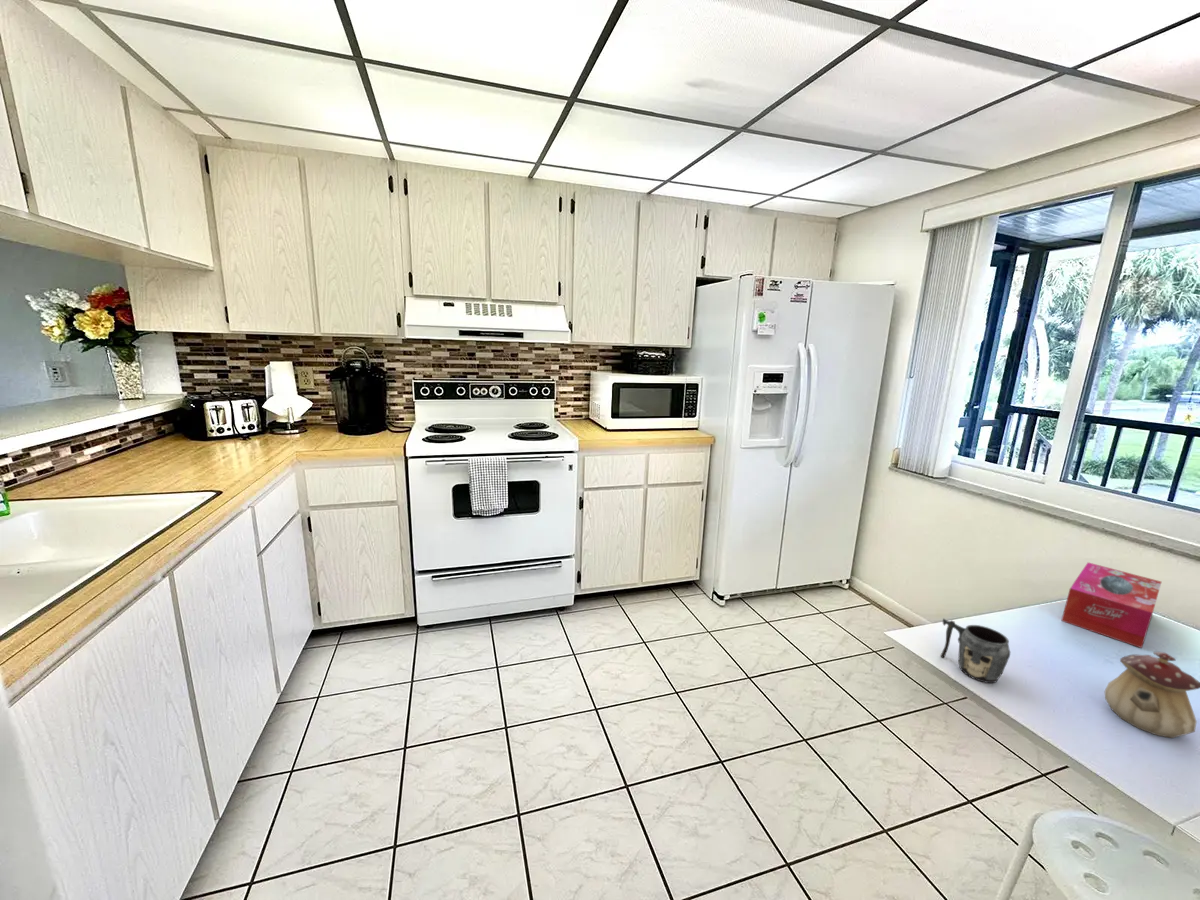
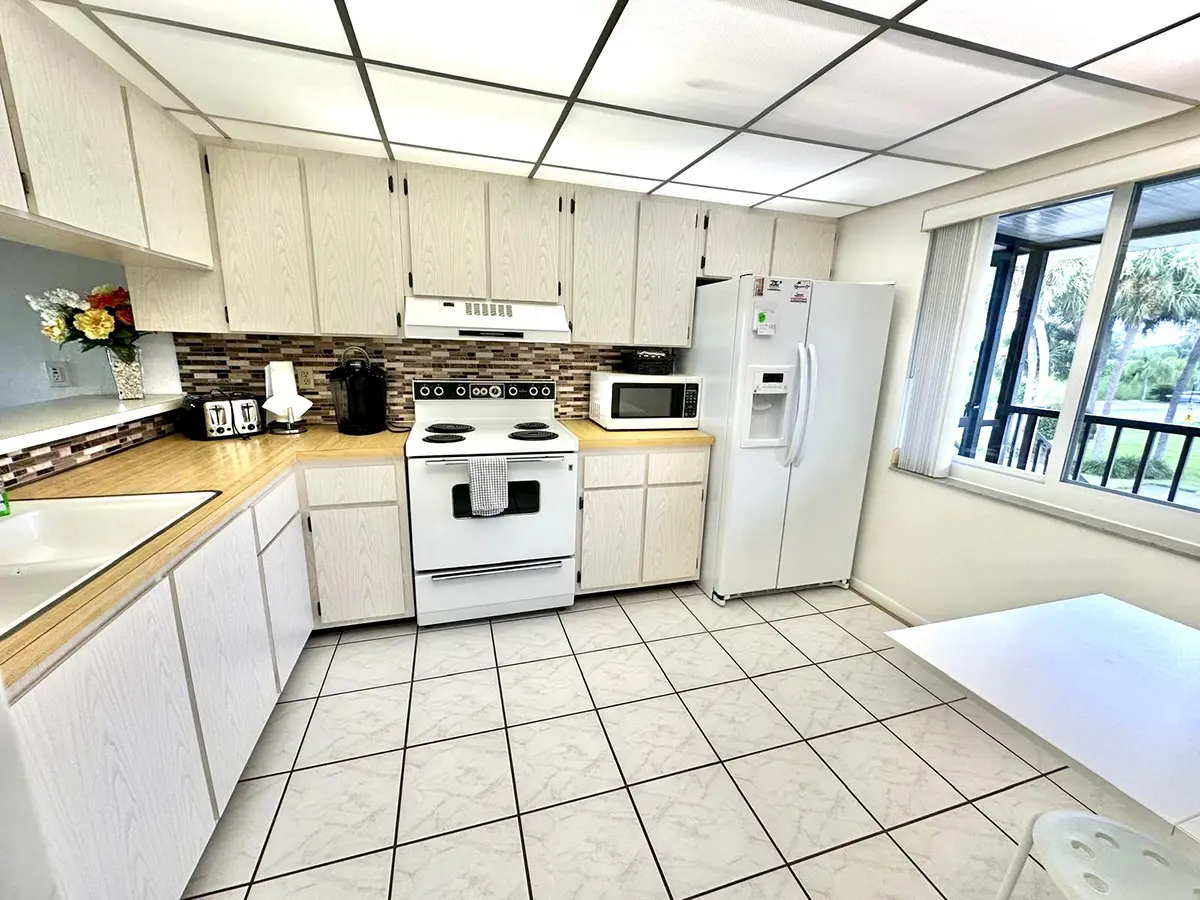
- mug (971, 649)
- teapot (1156, 685)
- tissue box (1112, 600)
